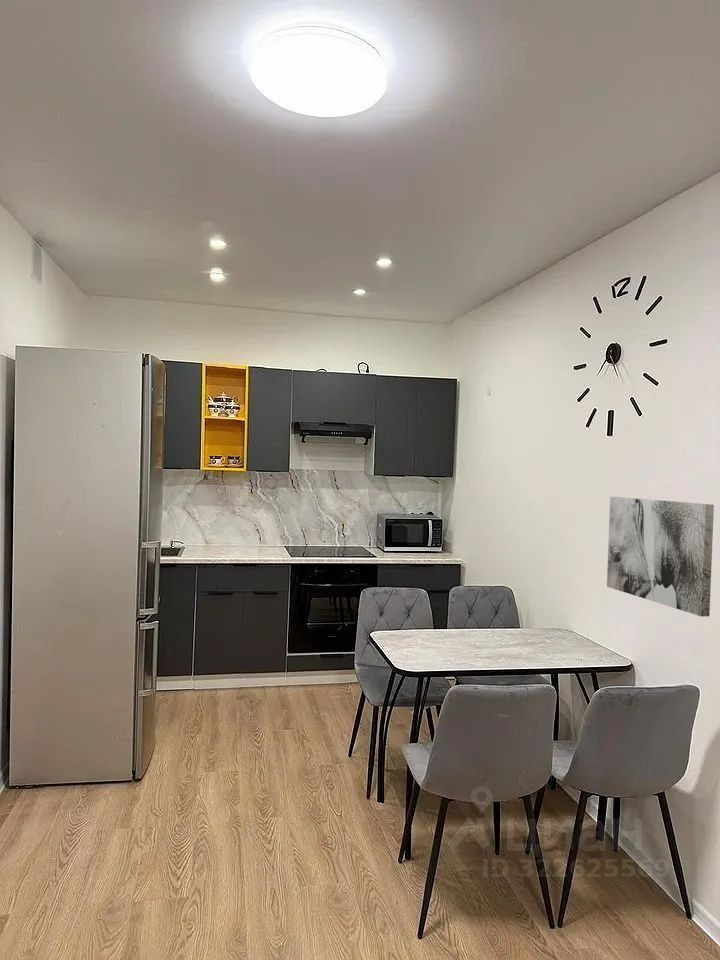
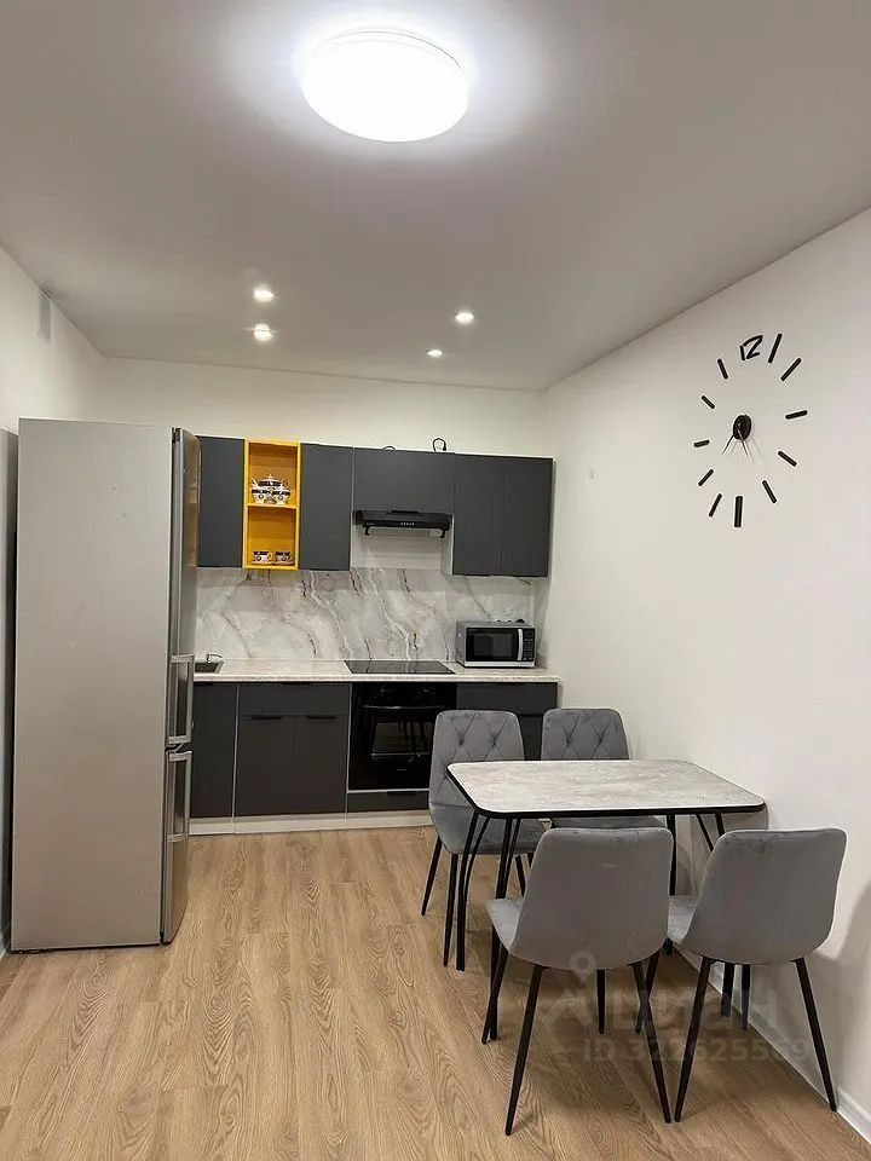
- wall art (654, 550)
